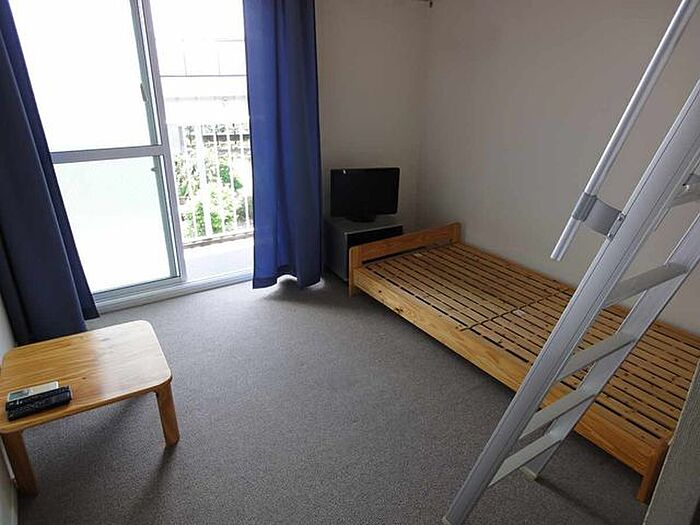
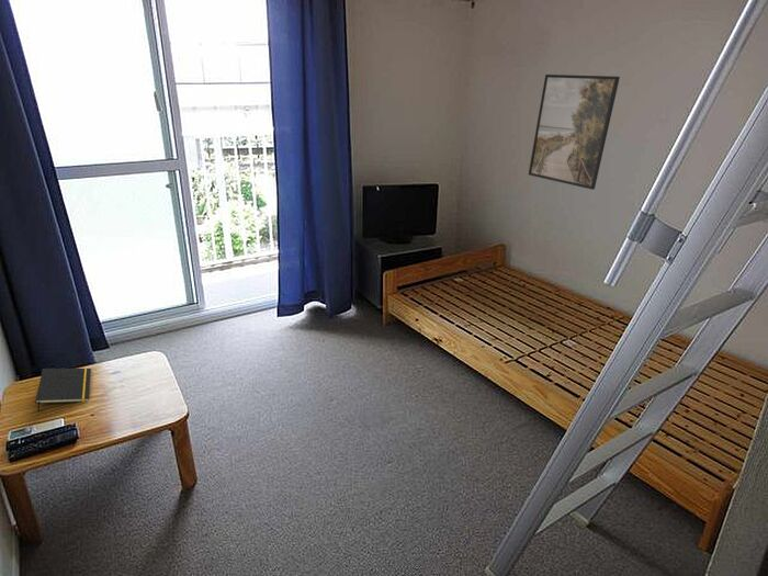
+ notepad (65, 384)
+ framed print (569, 131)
